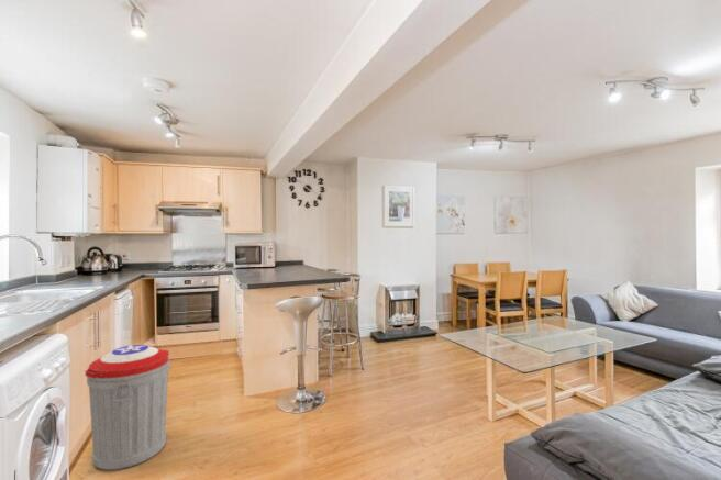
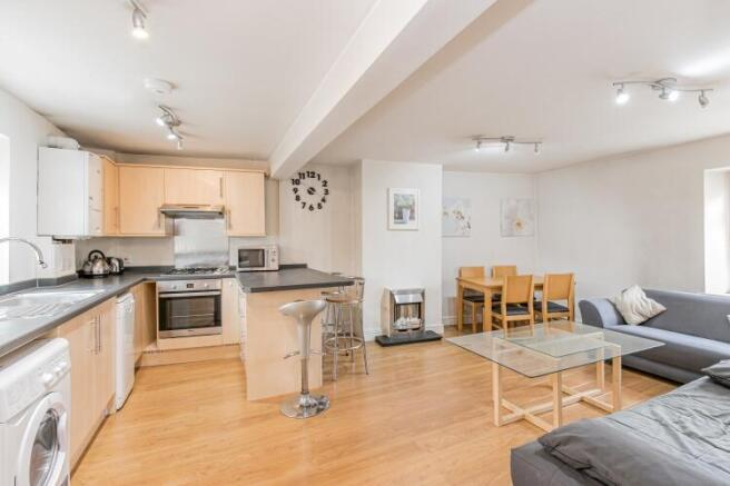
- trash can (130, 399)
